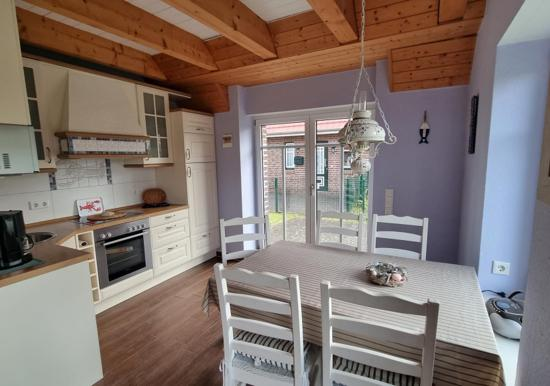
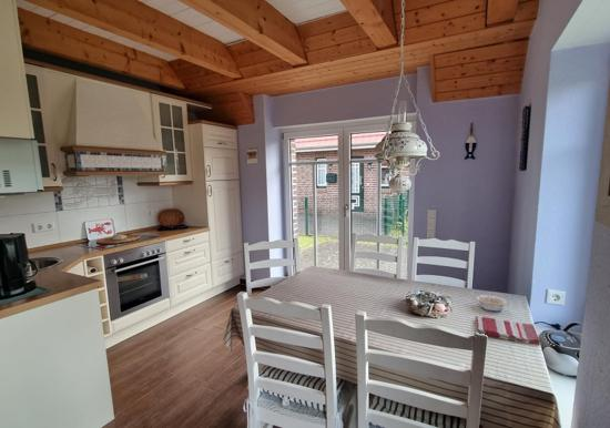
+ dish towel (505, 328)
+ legume (489, 303)
